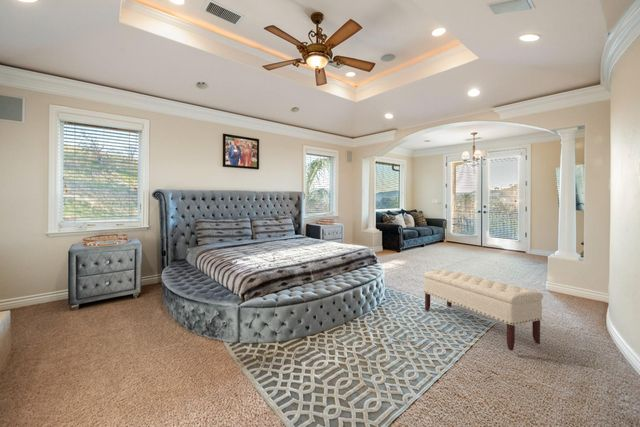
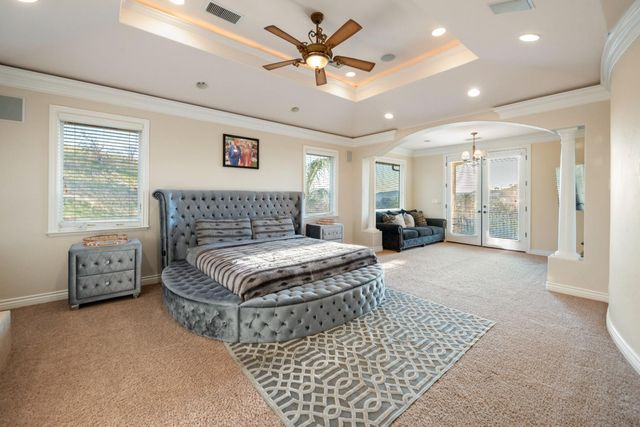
- bench (474, 302)
